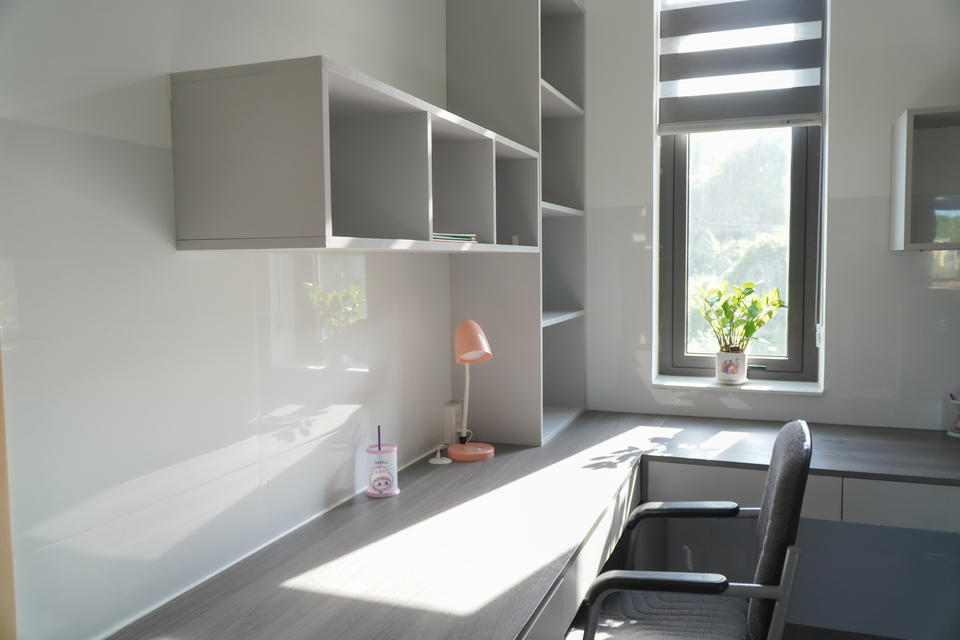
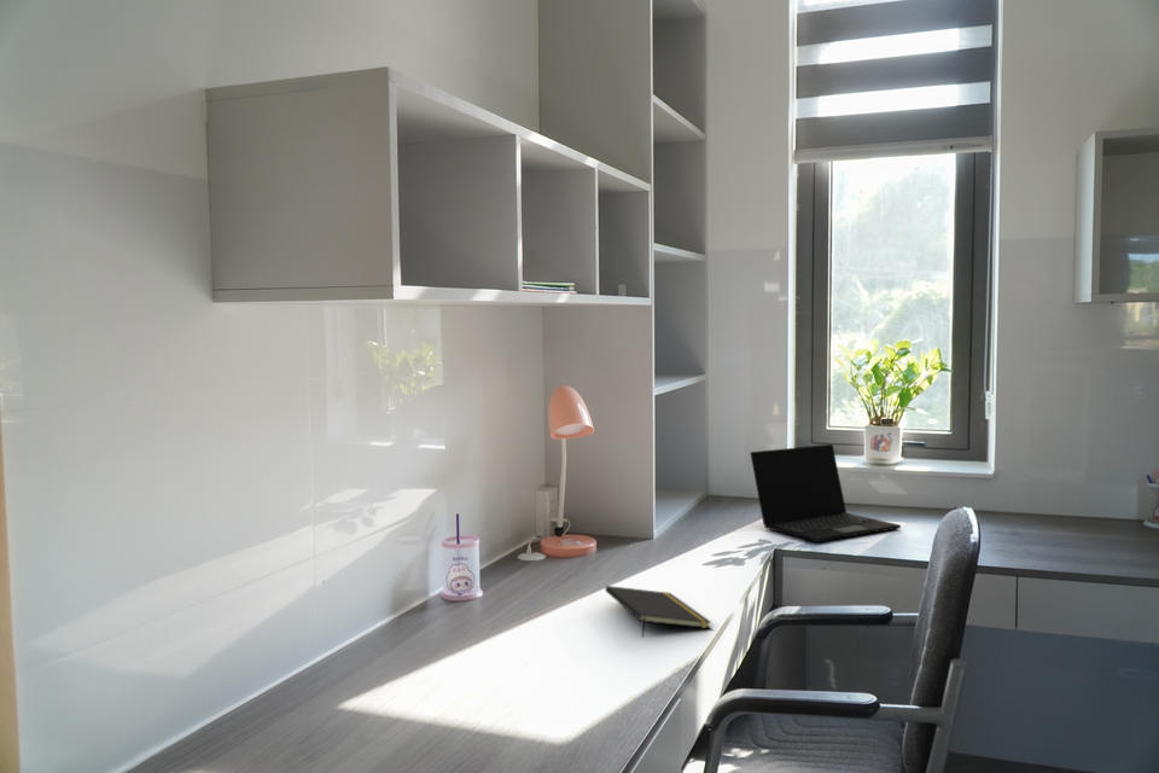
+ laptop (823, 489)
+ notepad (656, 605)
